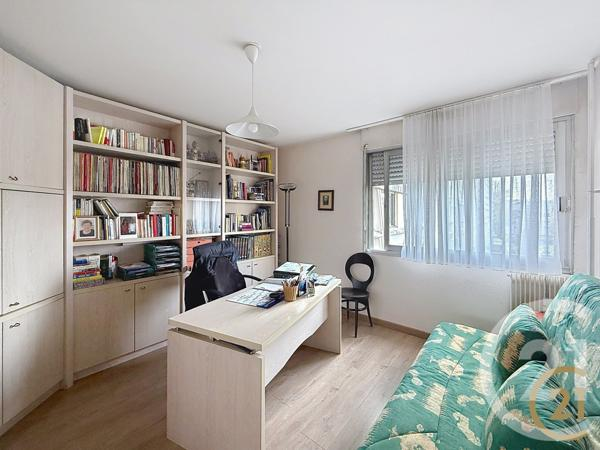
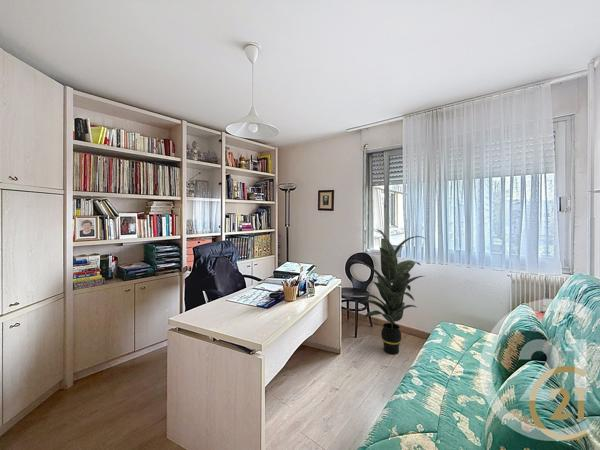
+ indoor plant (388, 288)
